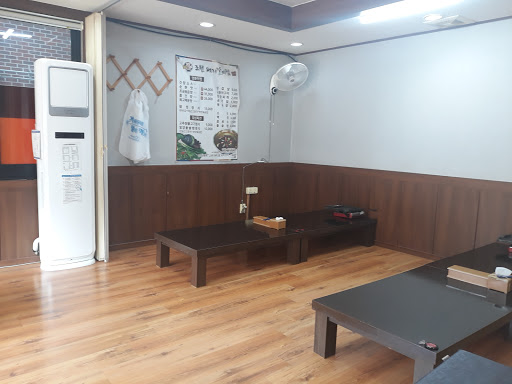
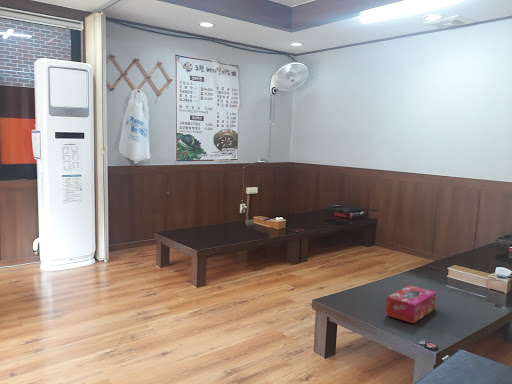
+ tissue box (411, 303)
